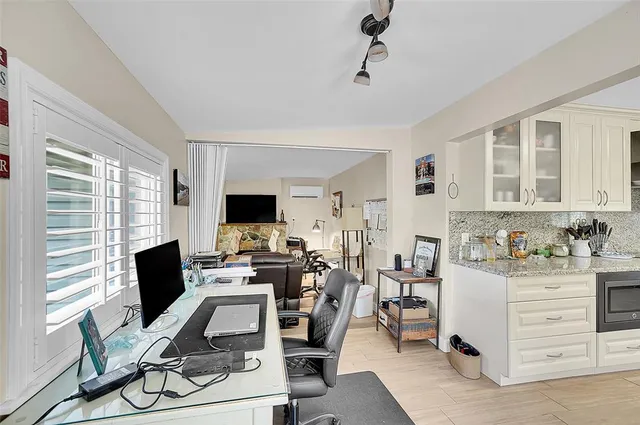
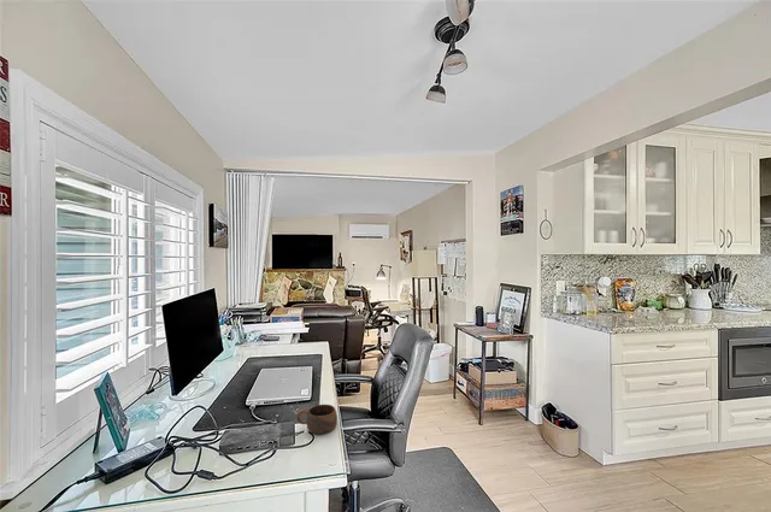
+ cup (317, 417)
